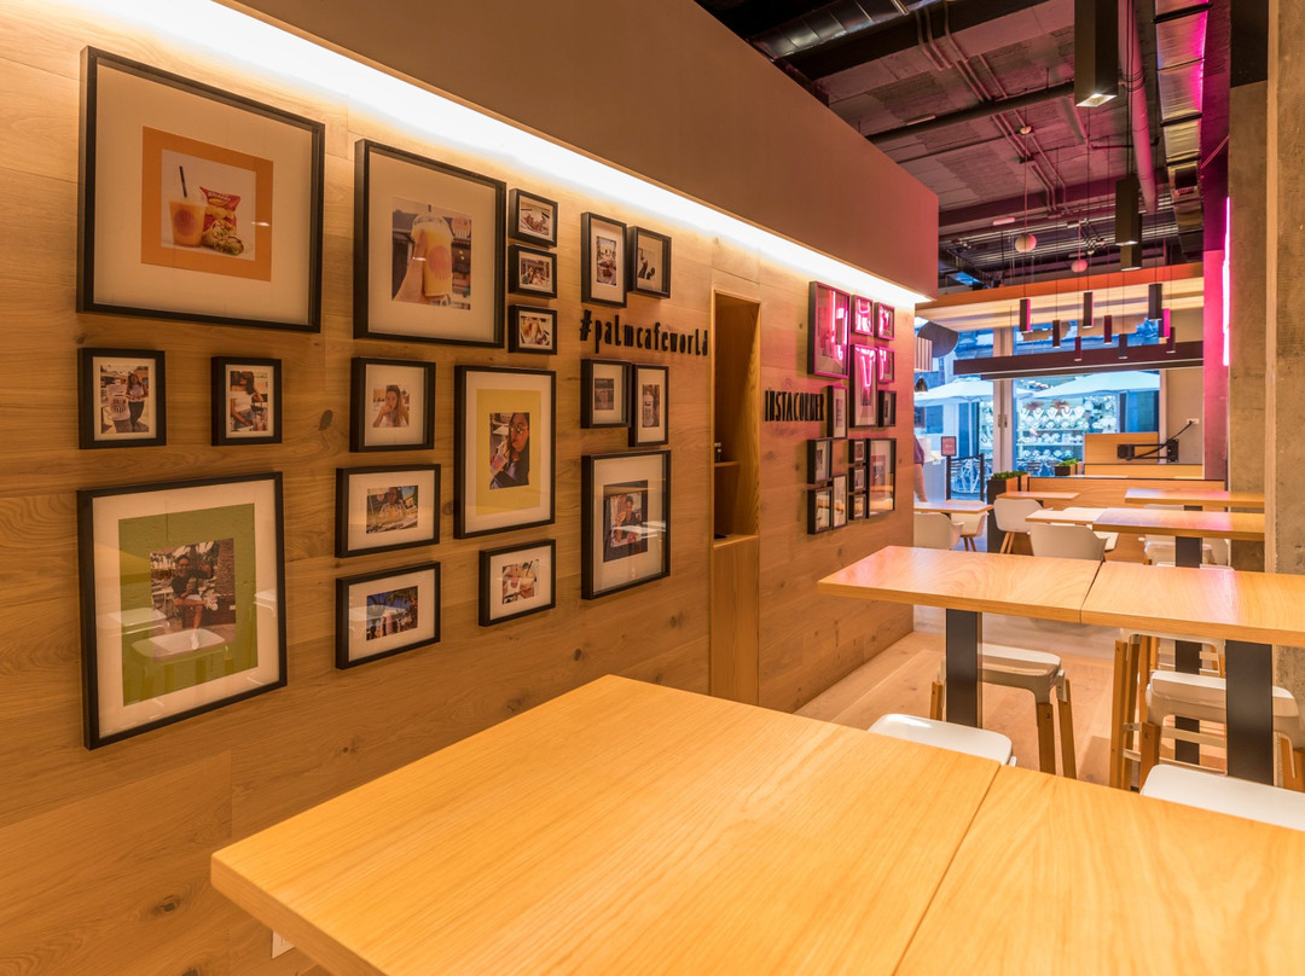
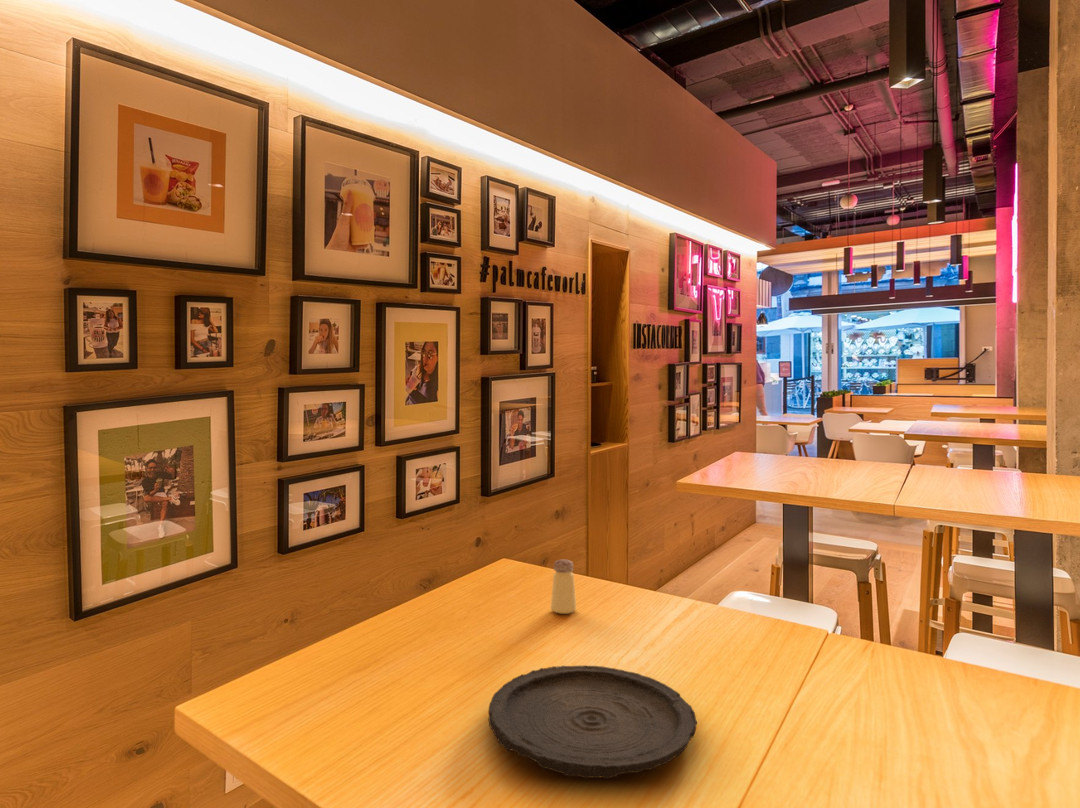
+ plate (590, 715)
+ saltshaker (563, 585)
